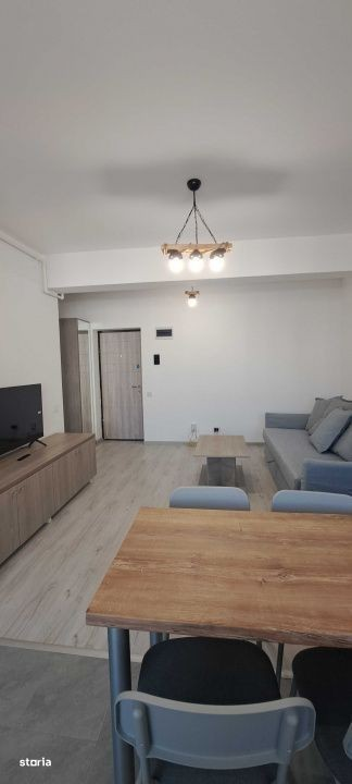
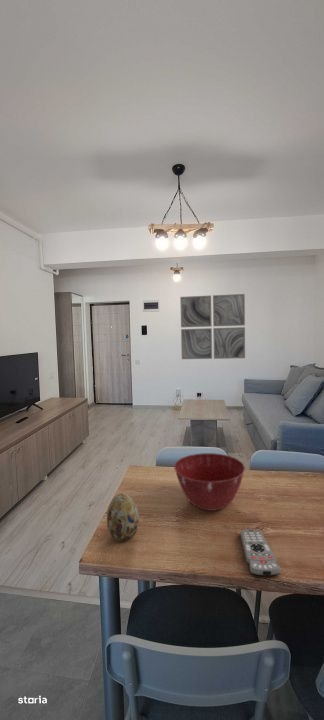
+ wall art (211, 326)
+ remote control (257, 550)
+ mixing bowl (209, 483)
+ decorative egg (122, 515)
